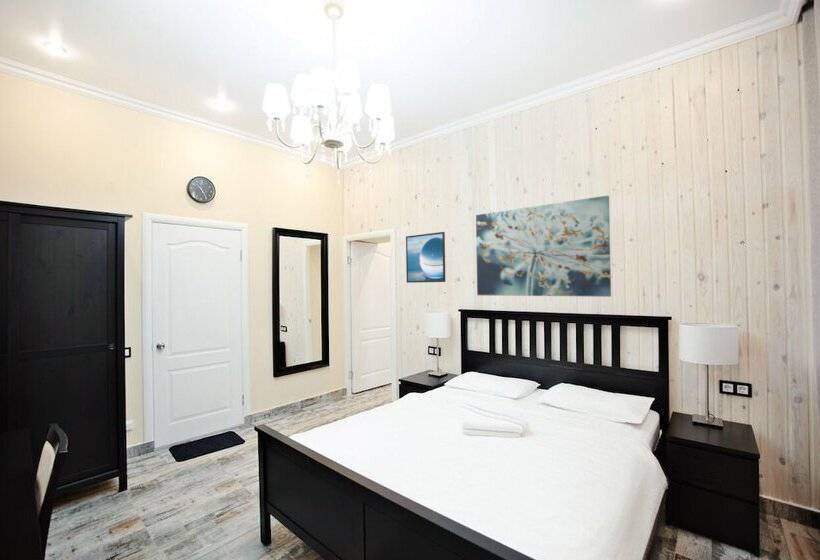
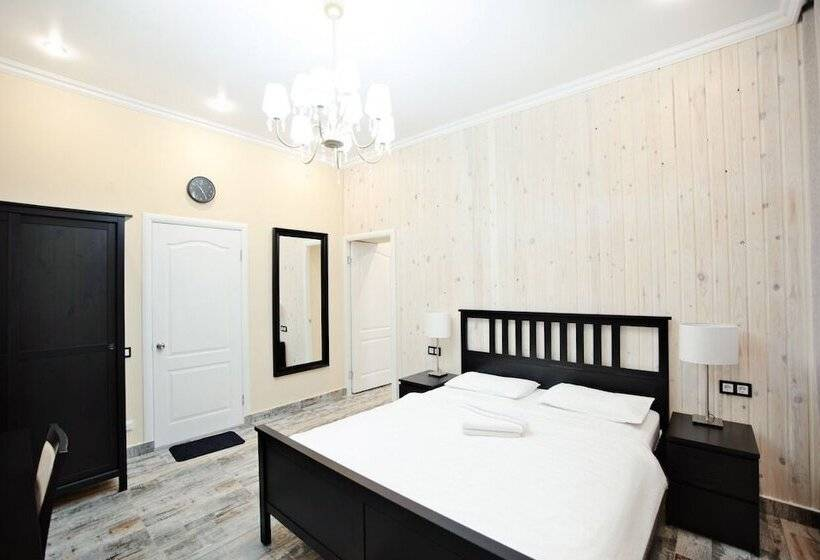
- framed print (424, 258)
- wall art (535, 251)
